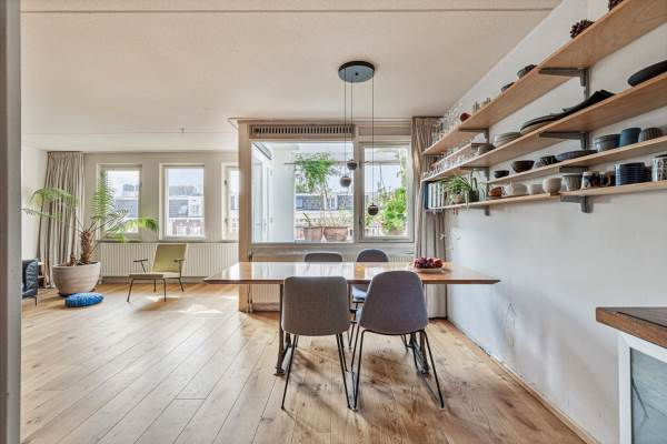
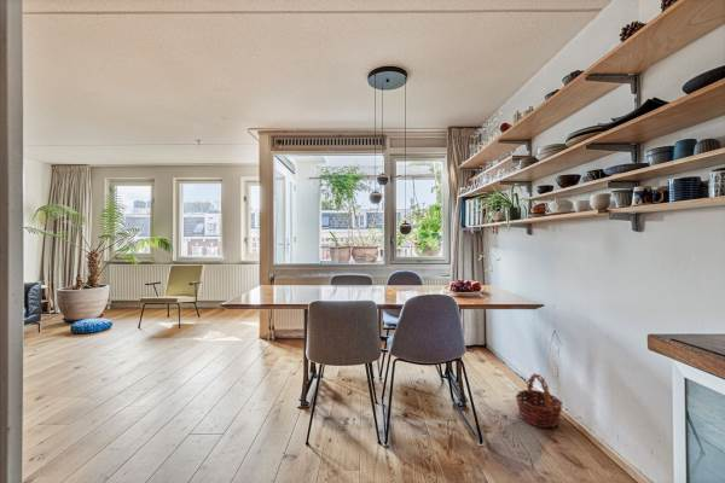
+ basket (538, 396)
